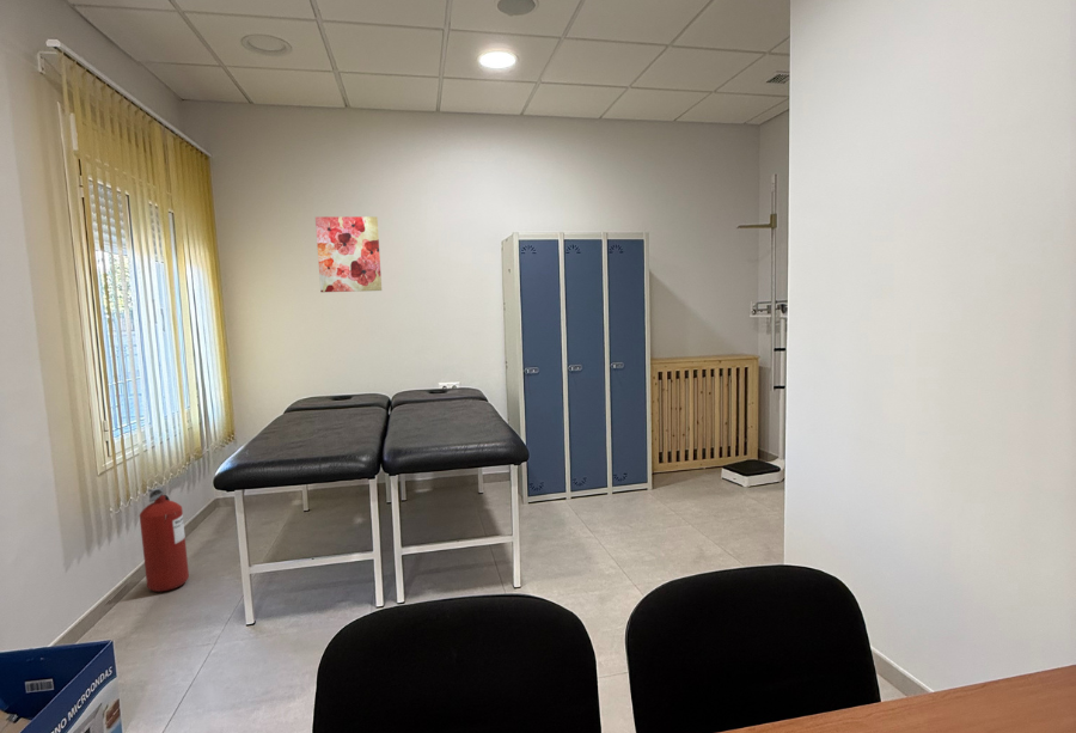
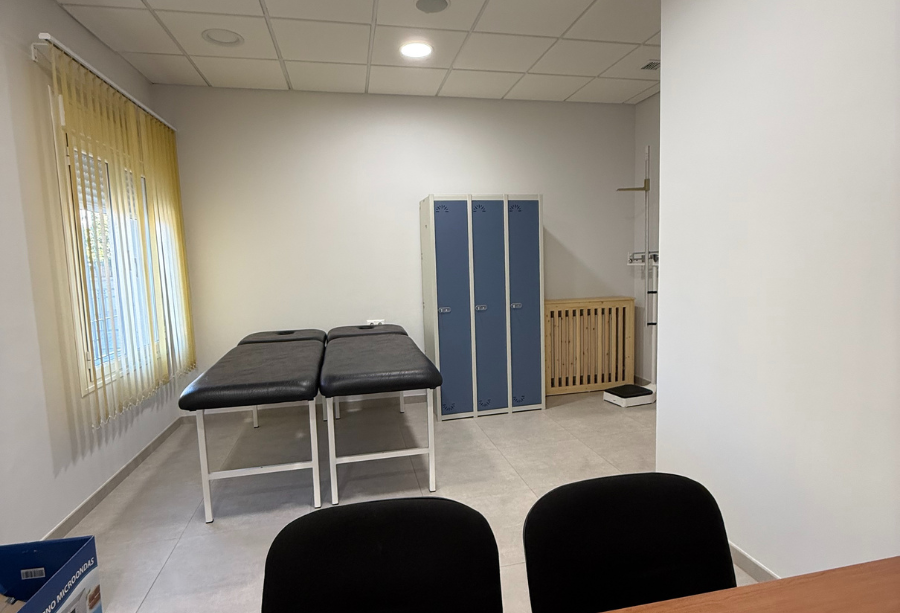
- fire extinguisher (165, 533)
- wall art (349, 254)
